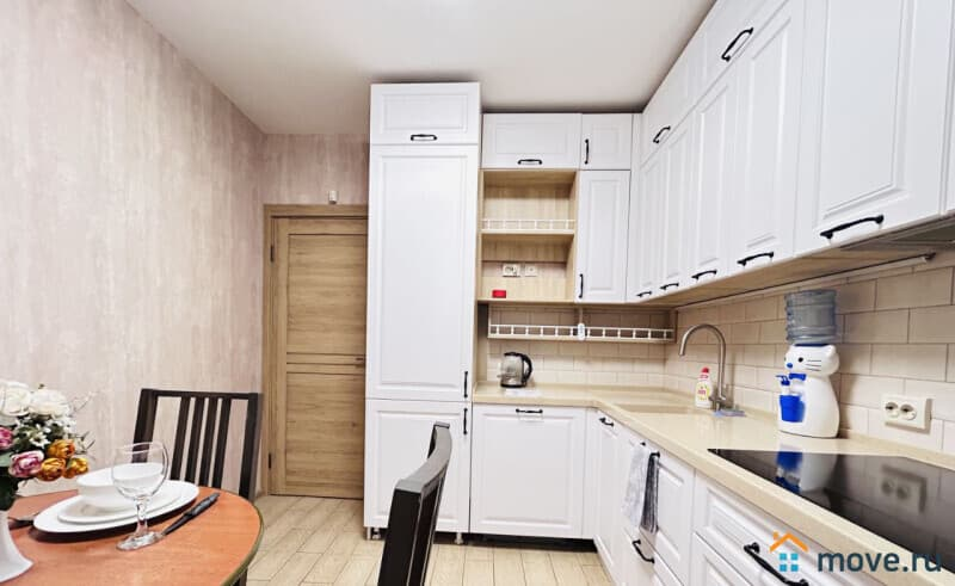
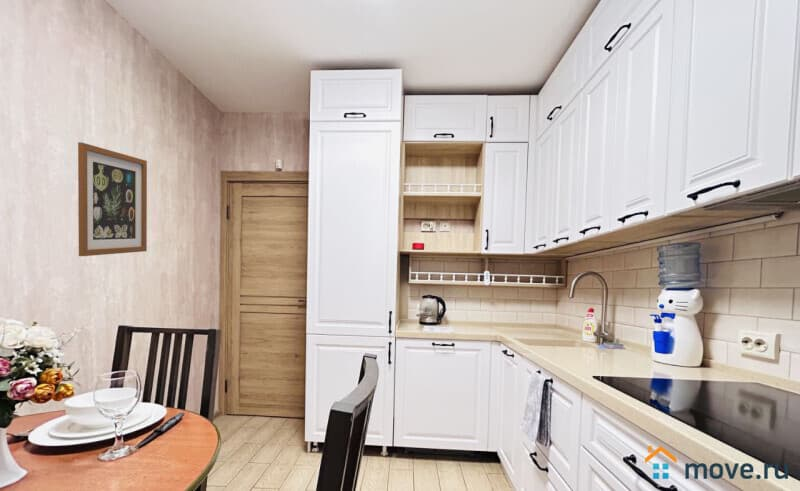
+ wall art (116, 203)
